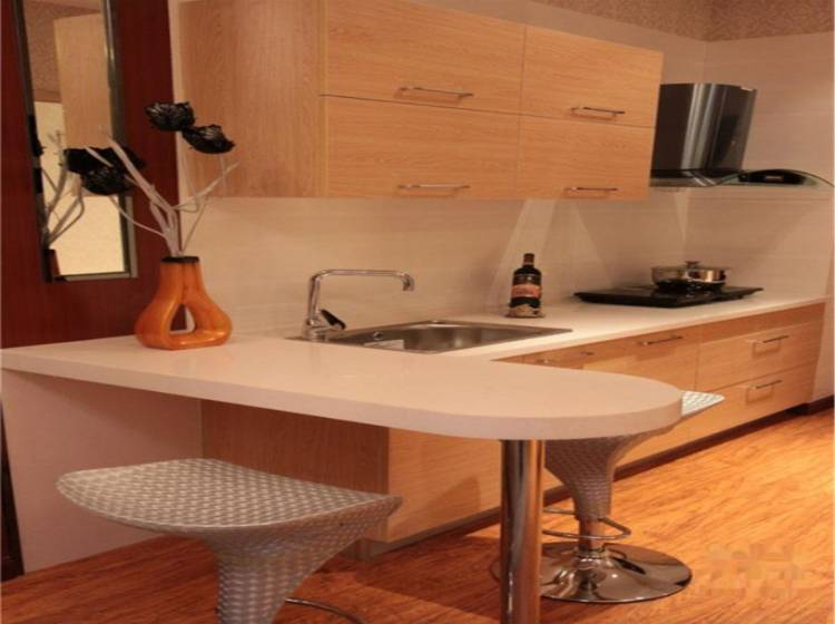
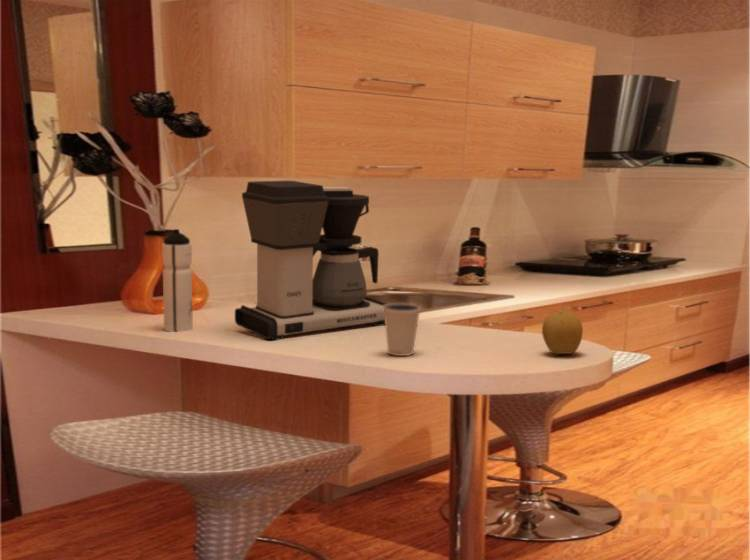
+ dixie cup (401, 330)
+ coffee maker (315, 253)
+ water bottle (177, 279)
+ fruit (562, 332)
